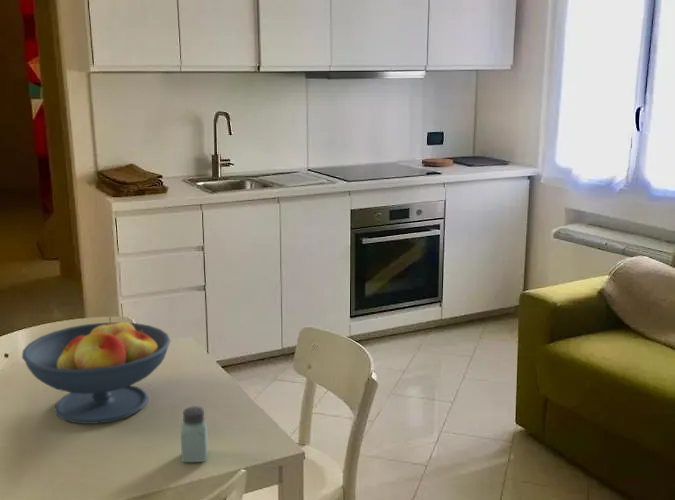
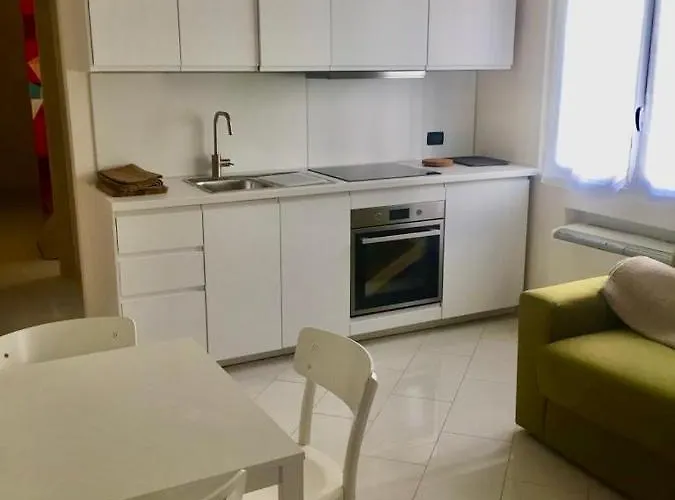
- fruit bowl (99, 363)
- saltshaker (194, 433)
